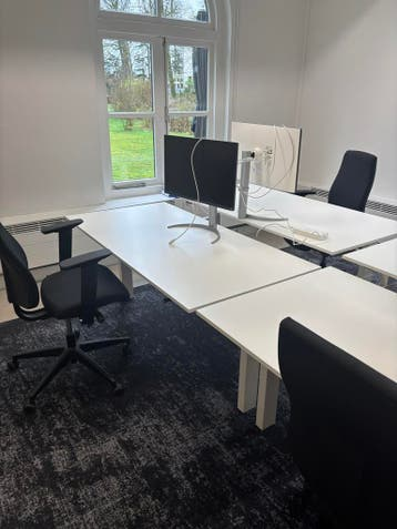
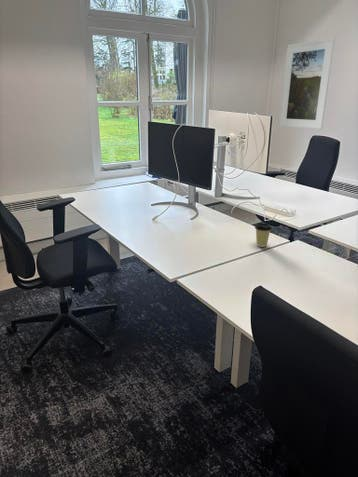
+ coffee cup (262, 234)
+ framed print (304, 86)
